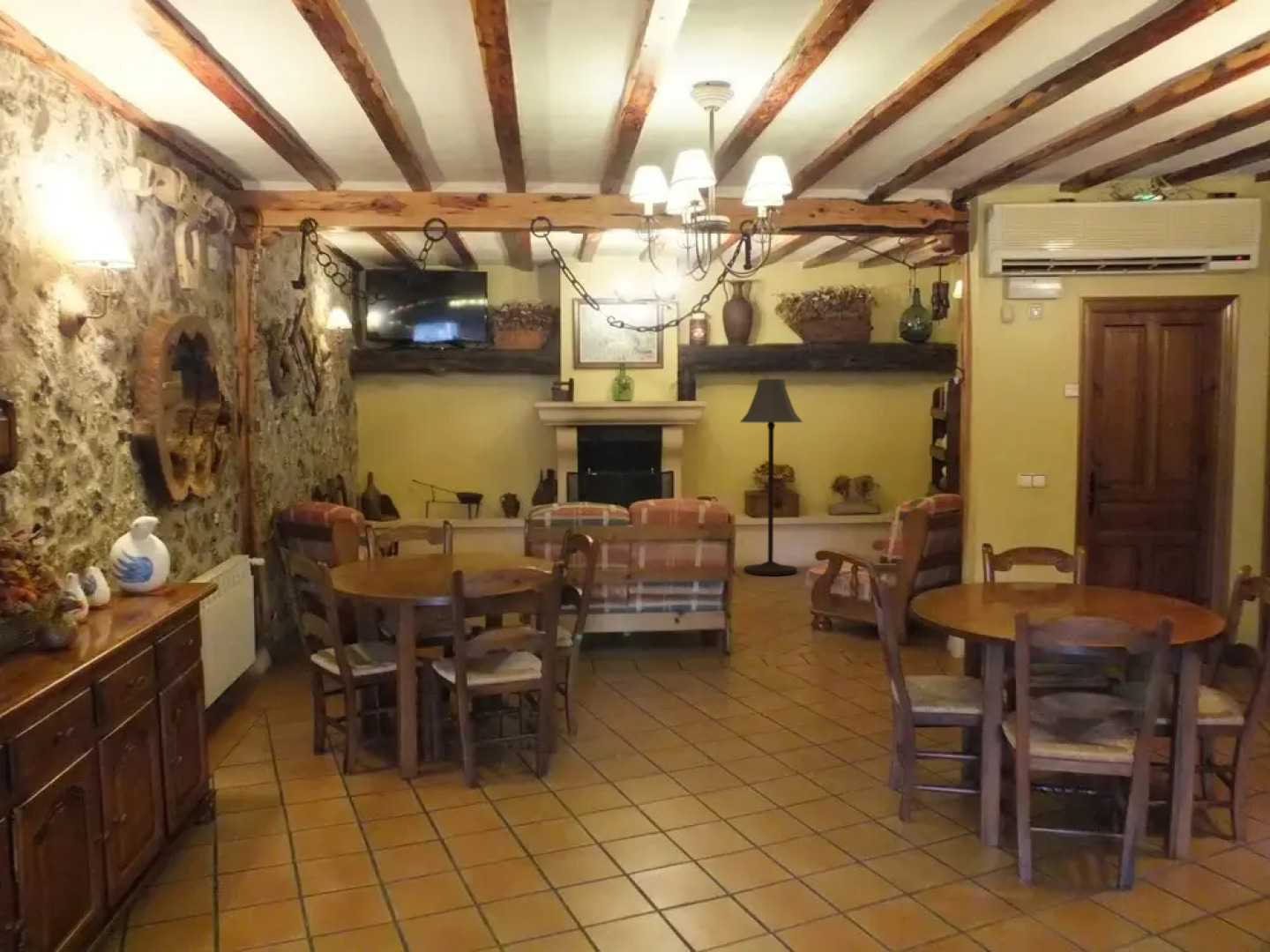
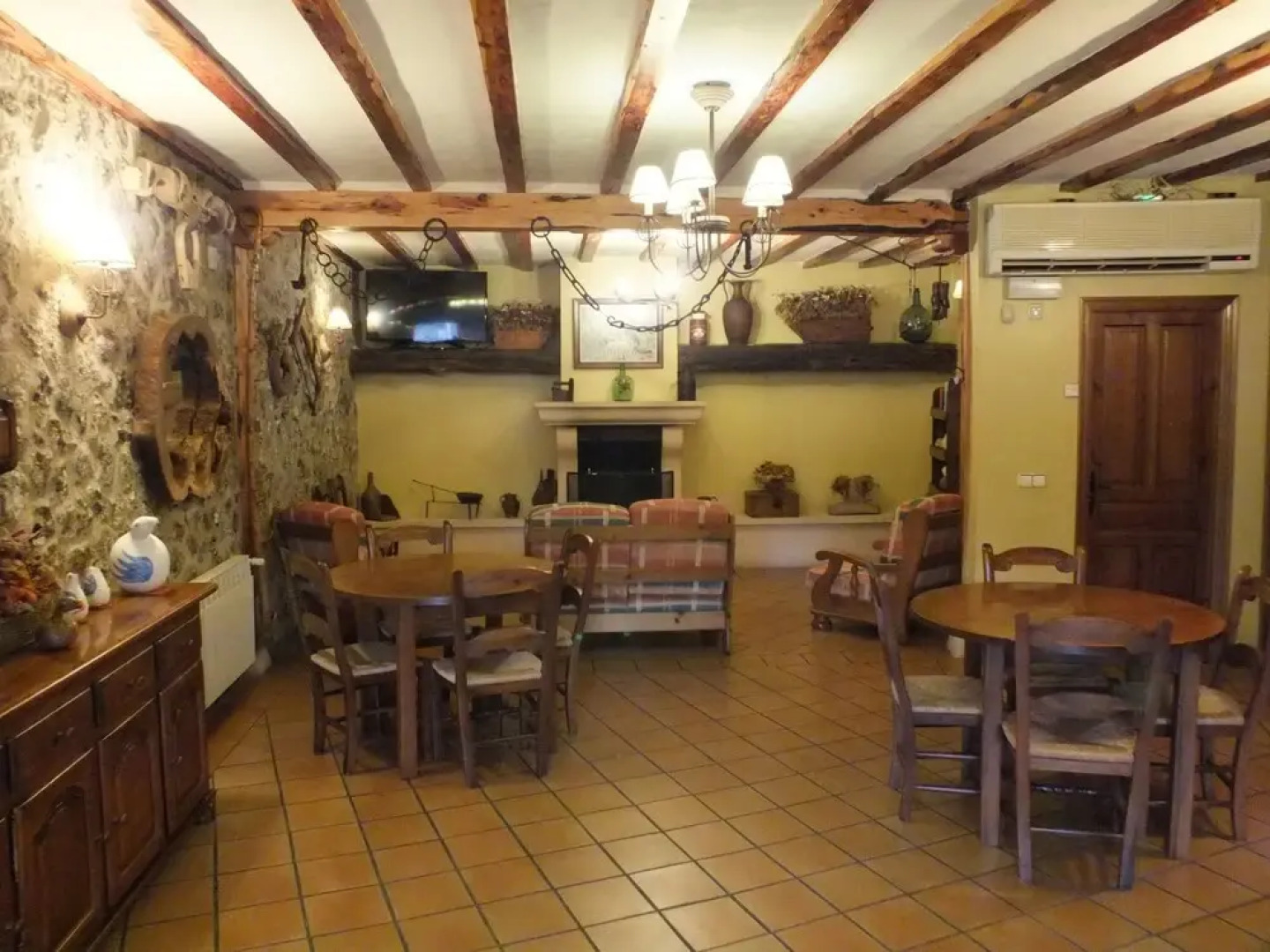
- floor lamp (771, 475)
